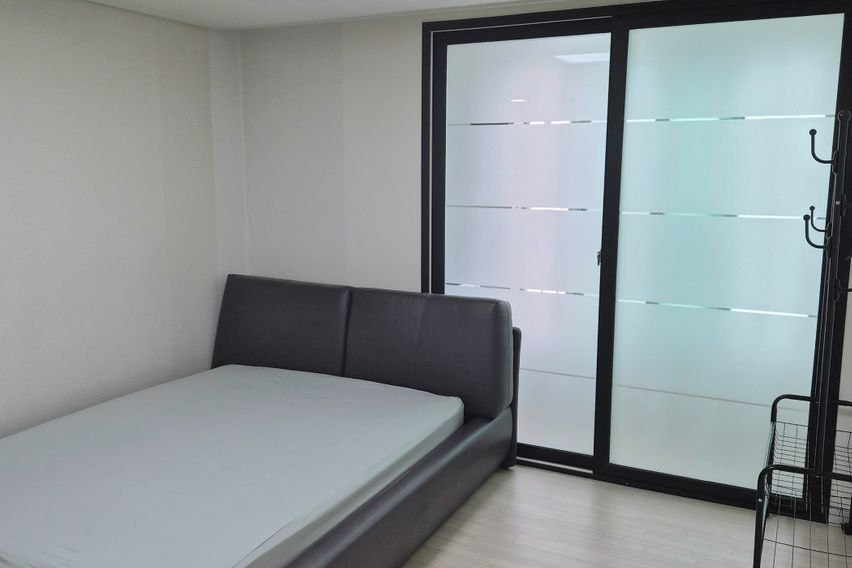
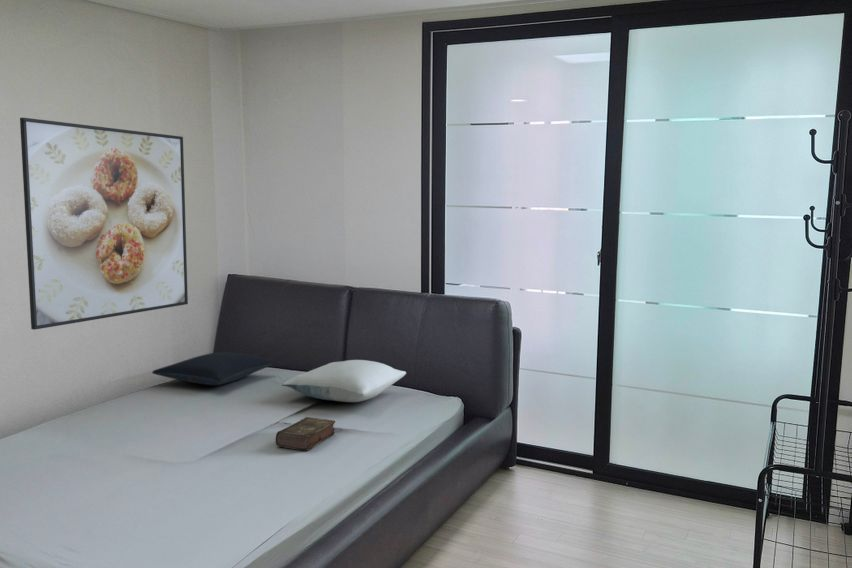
+ pillow (214, 367)
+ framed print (114, 223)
+ pillow (345, 379)
+ book (306, 432)
